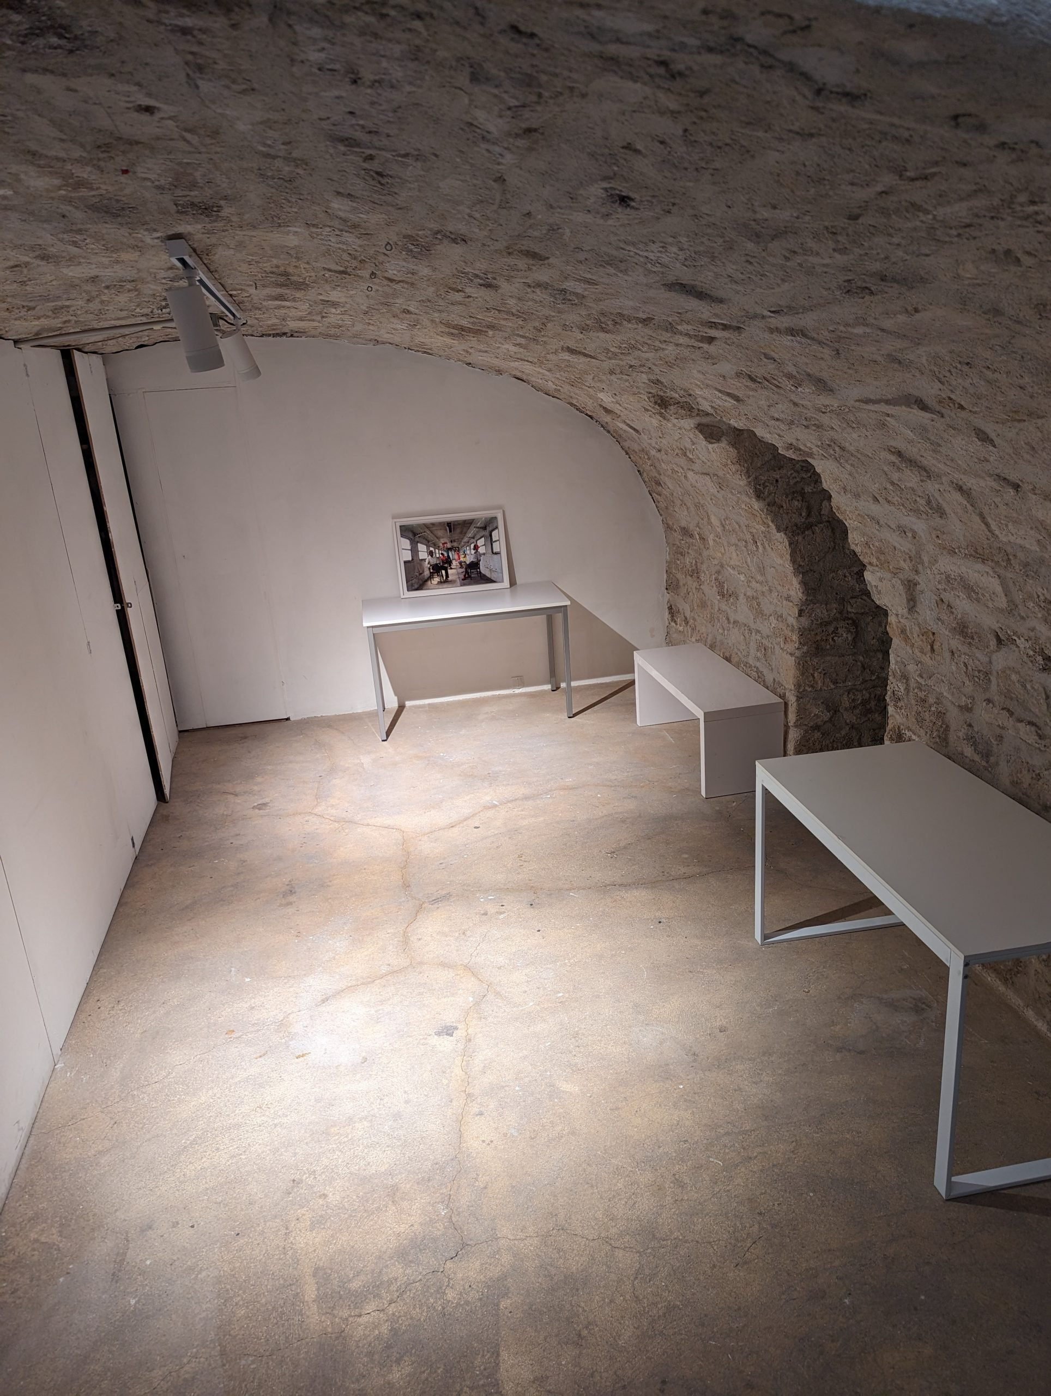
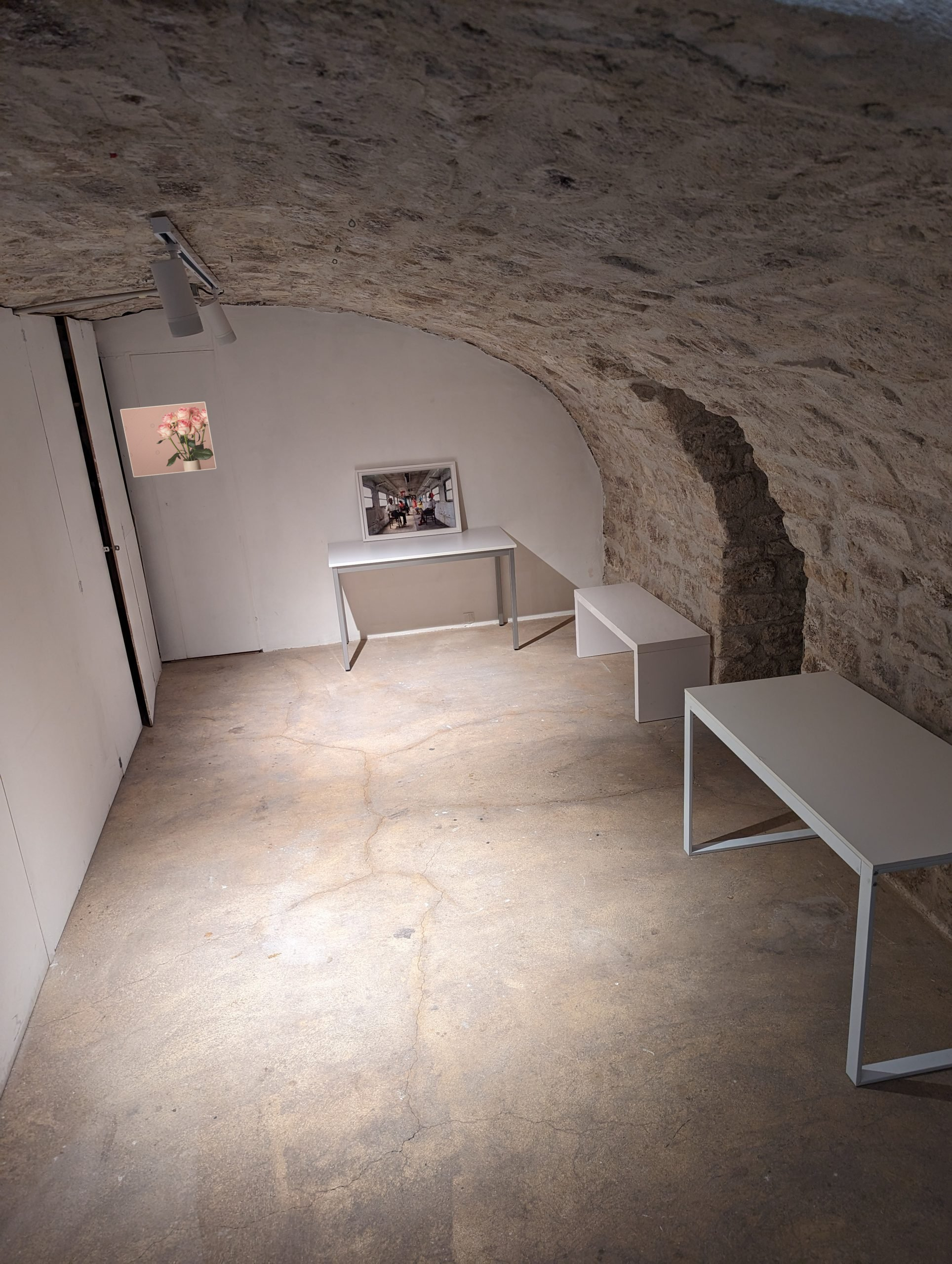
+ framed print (169, 439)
